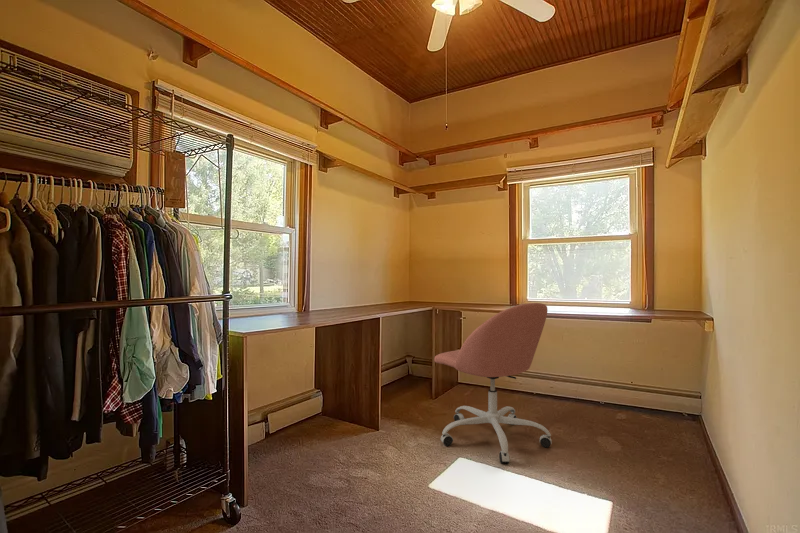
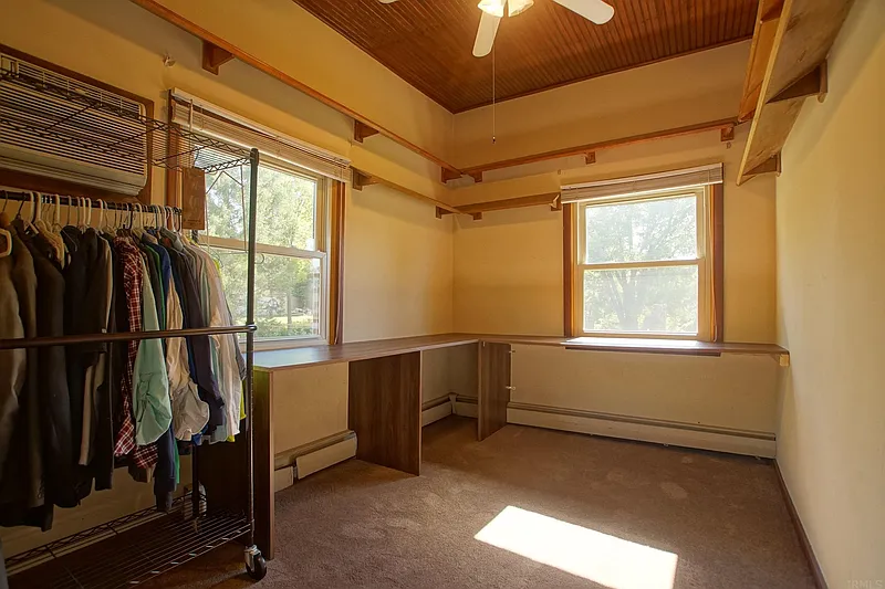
- office chair (490, 368)
